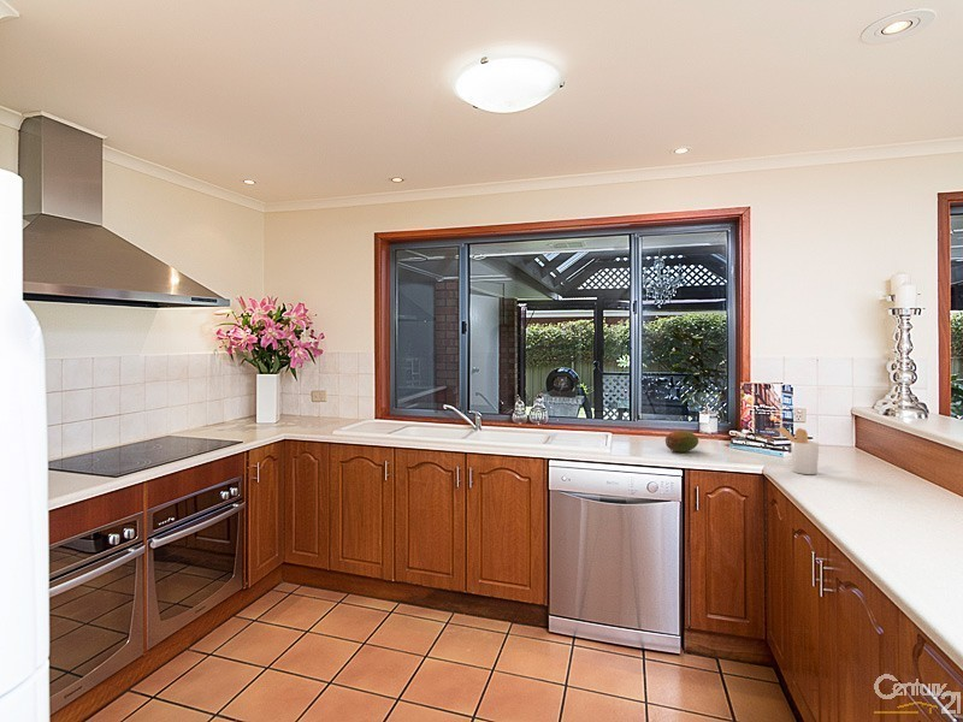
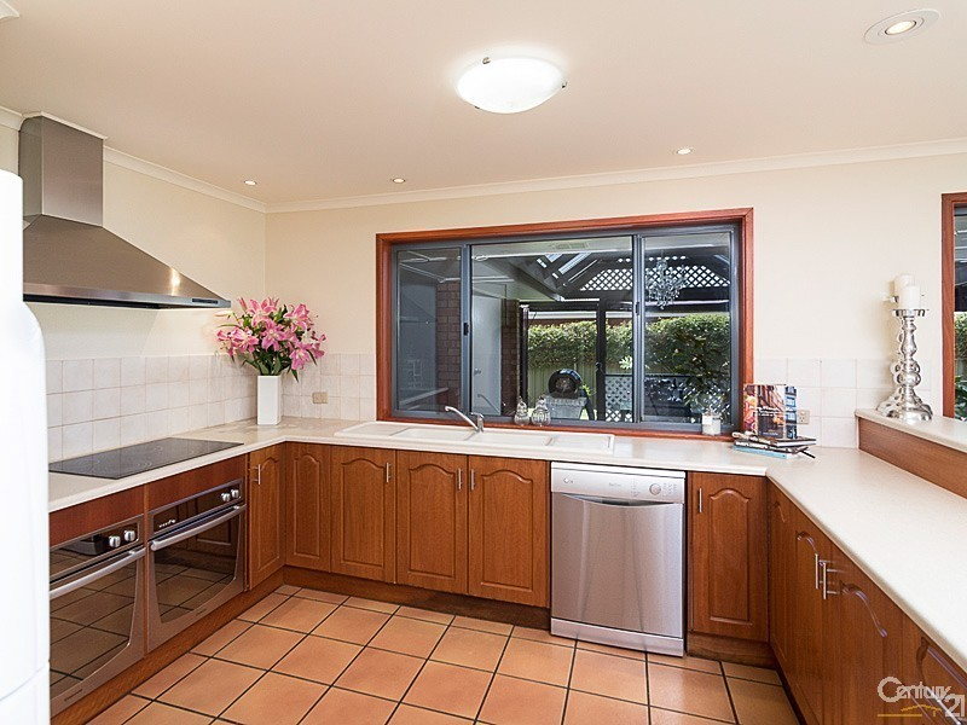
- fruit (681, 440)
- utensil holder (797, 449)
